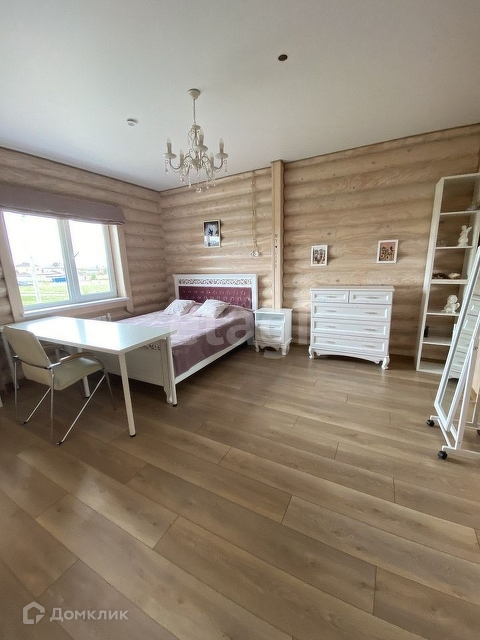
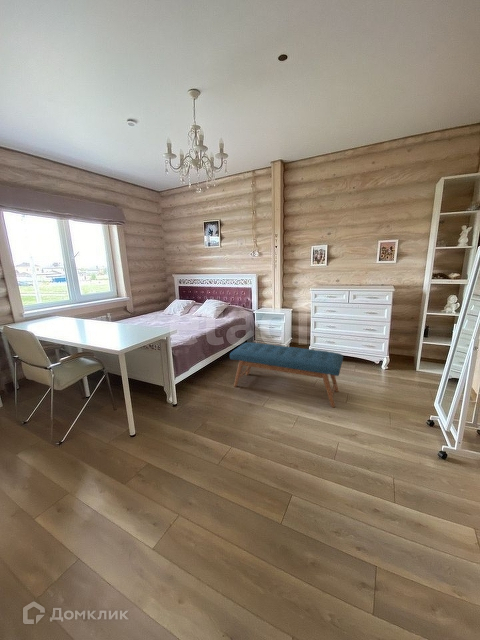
+ bench (284, 369)
